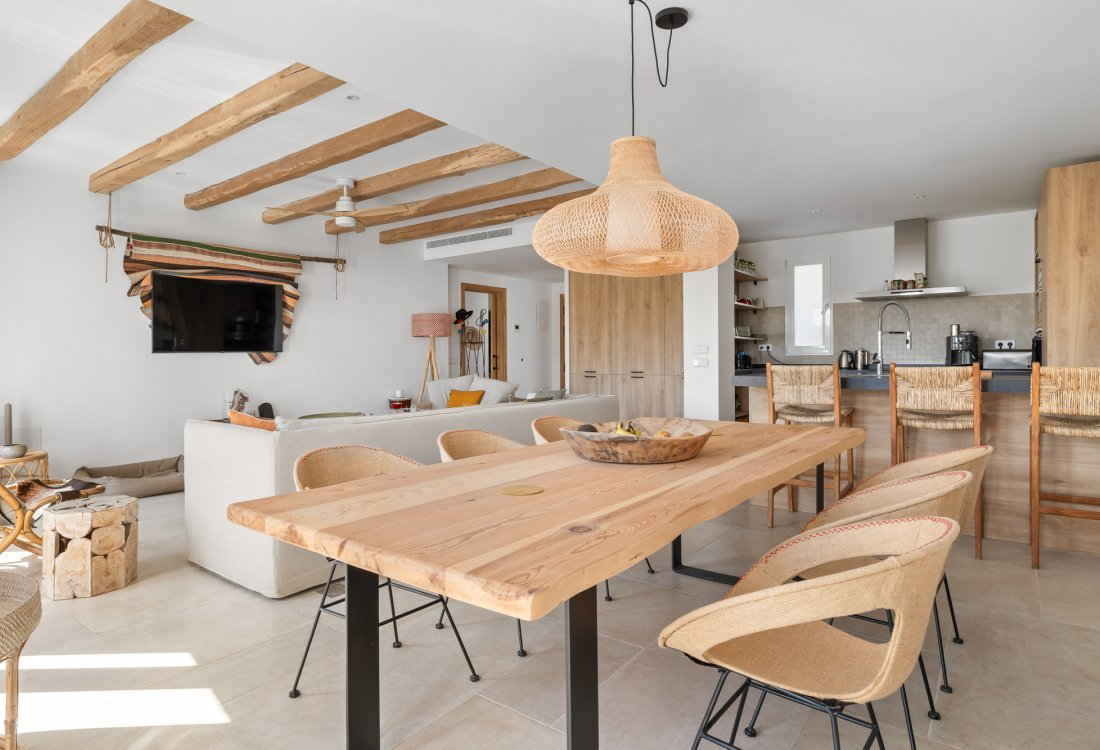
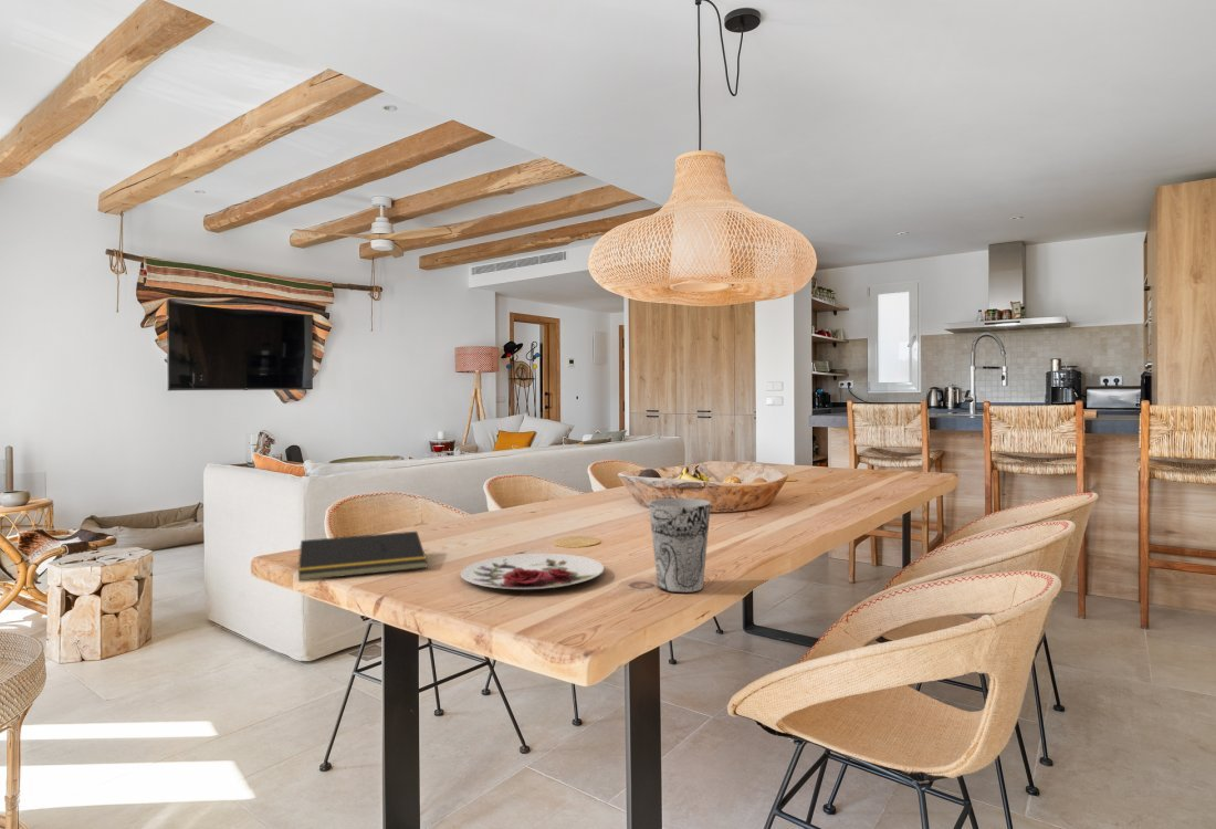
+ plate (533, 568)
+ notepad (363, 554)
+ cup (680, 544)
